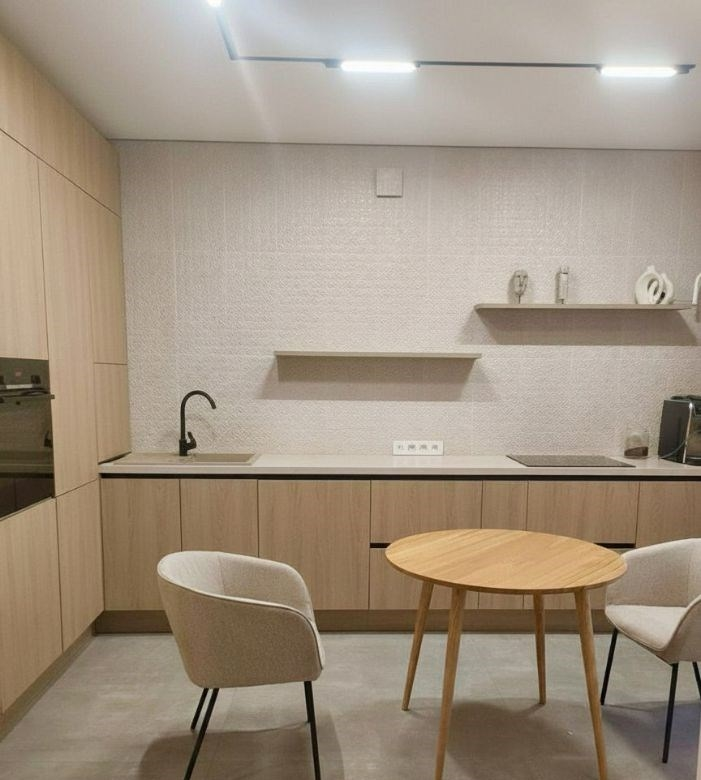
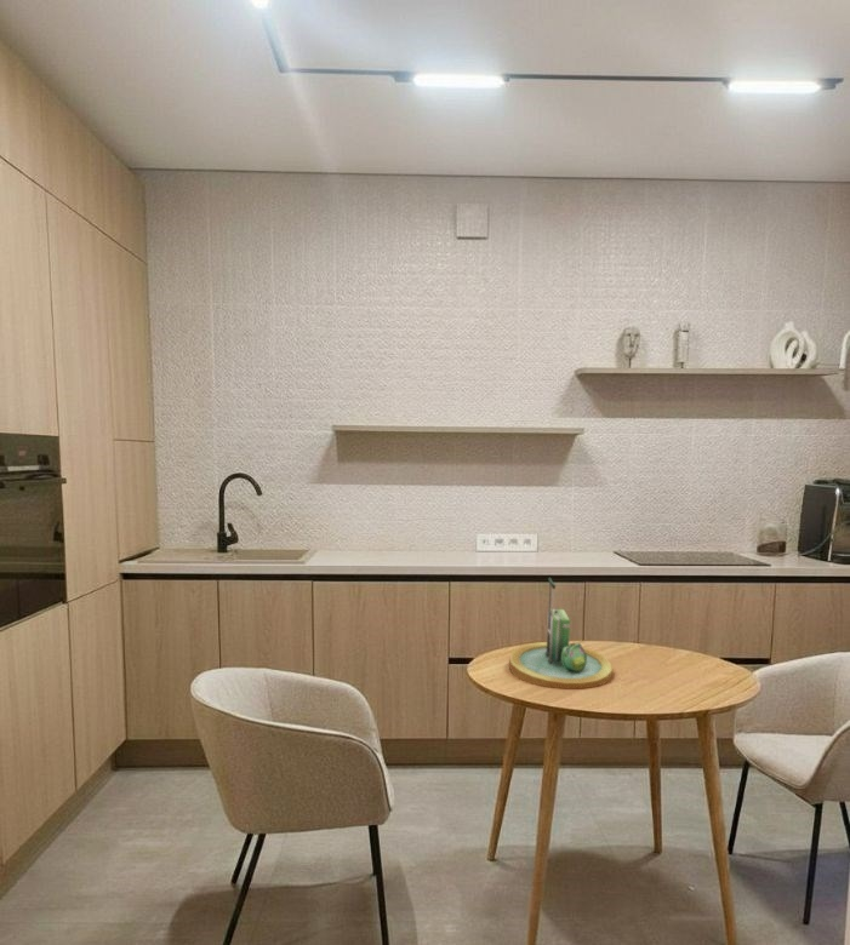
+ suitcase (560, 626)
